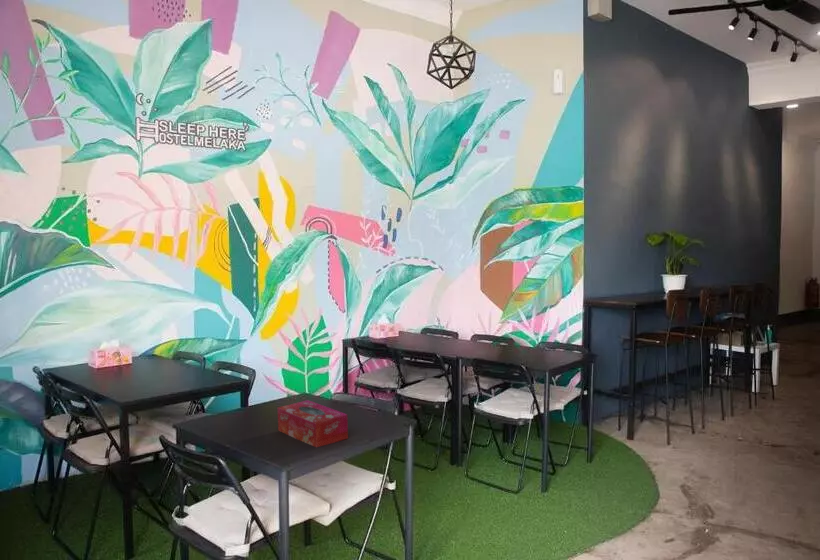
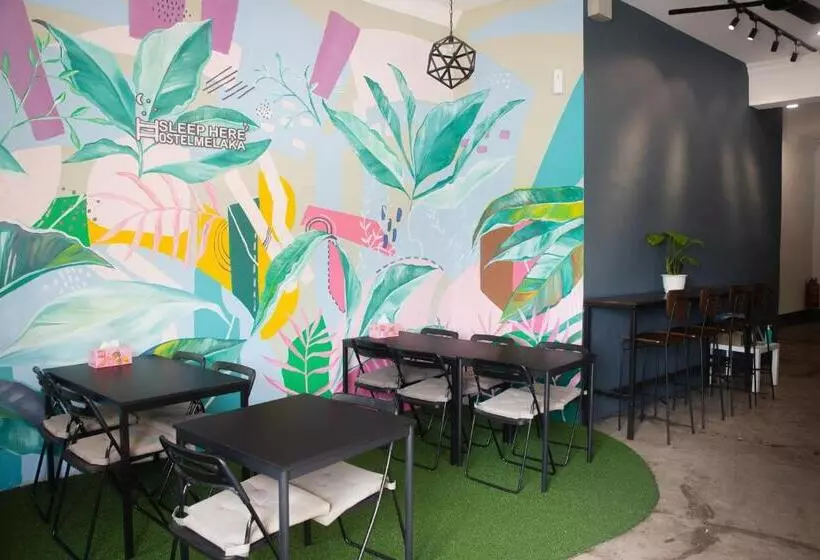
- tissue box (312, 422)
